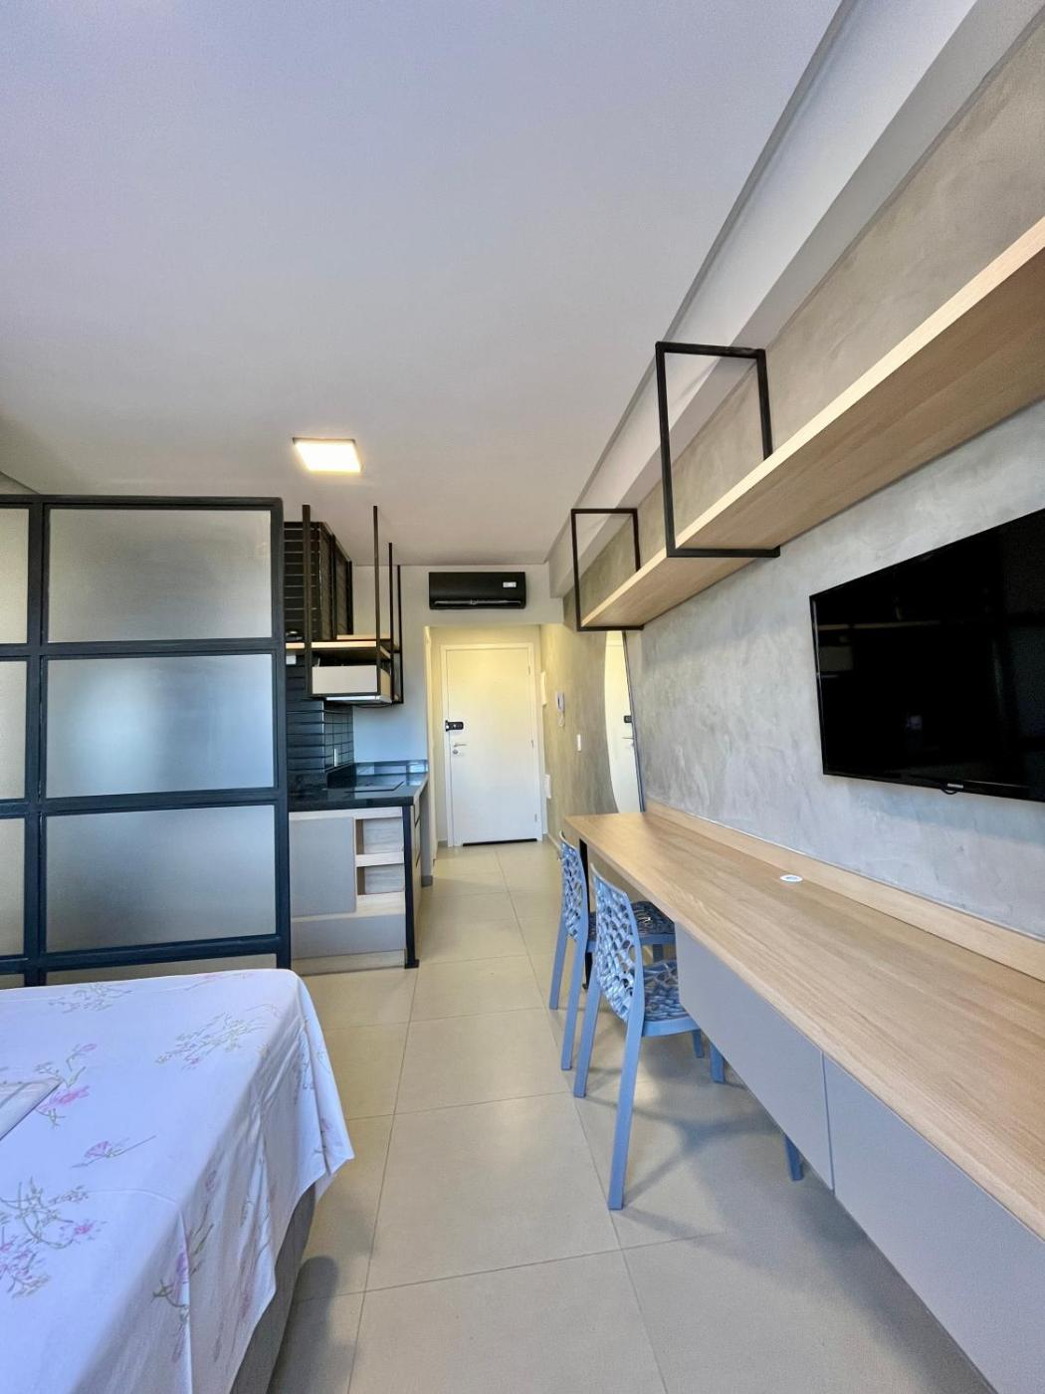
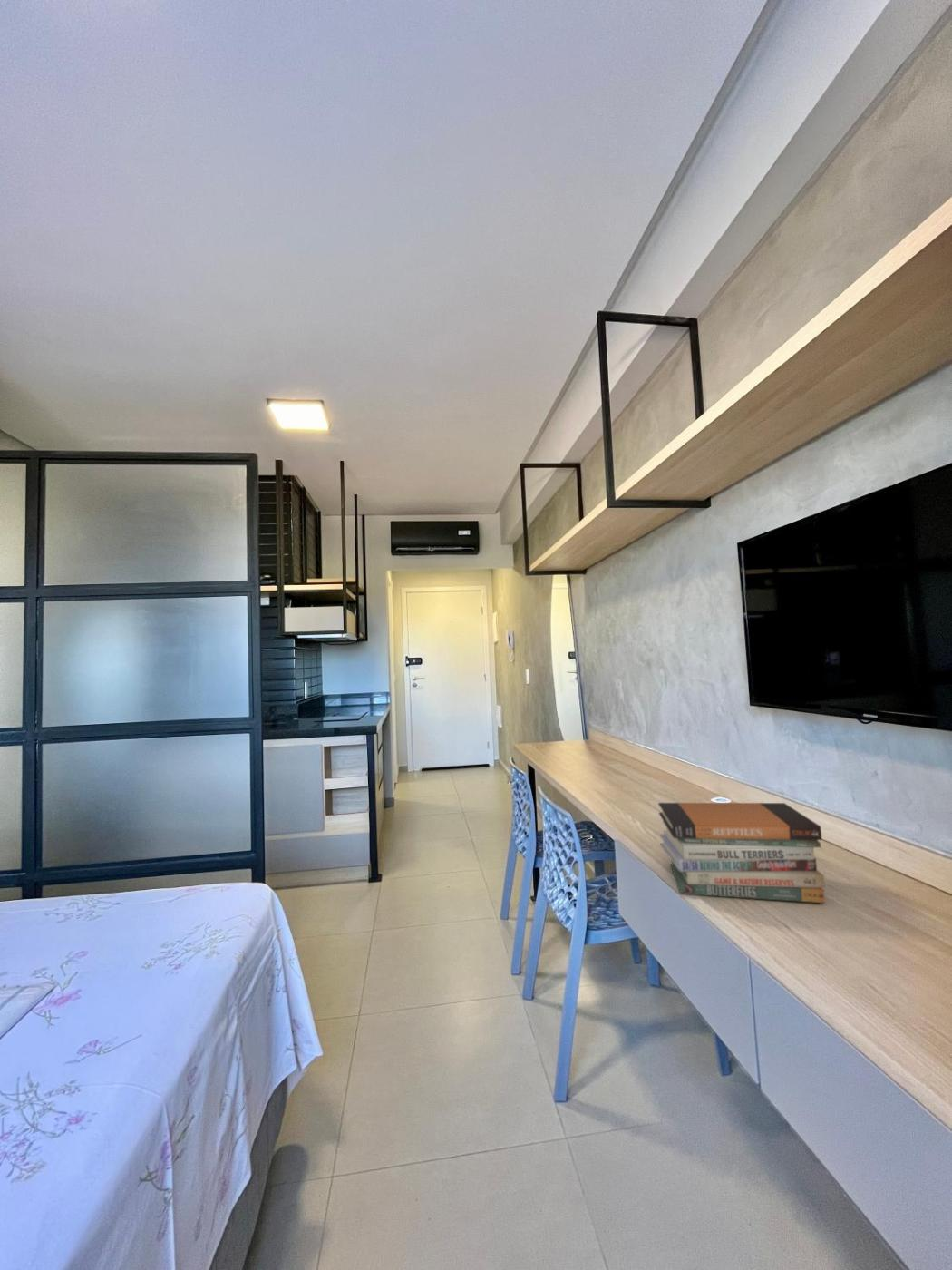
+ book stack (733, 847)
